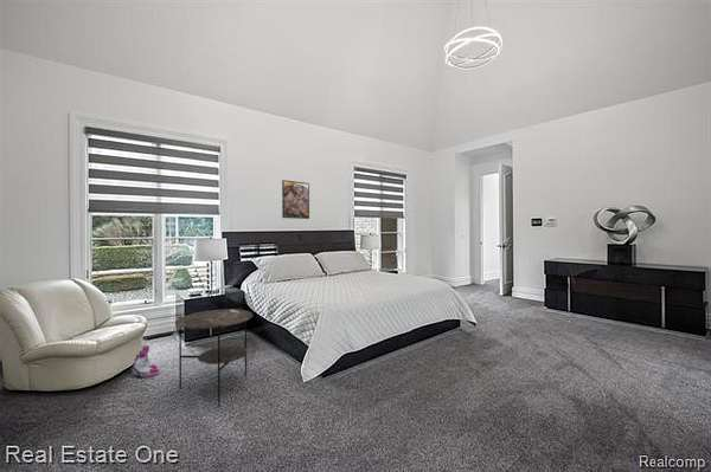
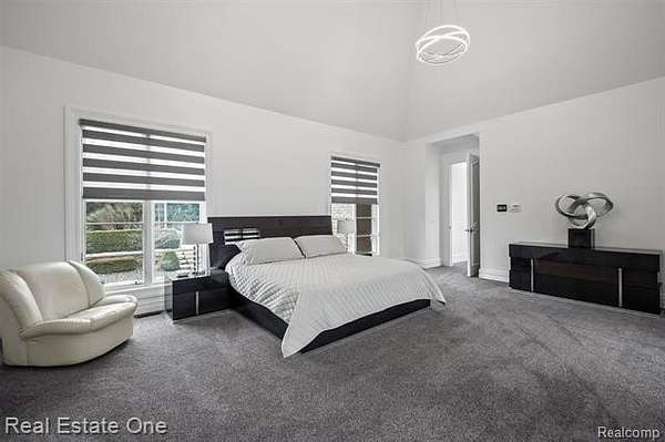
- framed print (295, 200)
- side table (214, 353)
- boots (146, 360)
